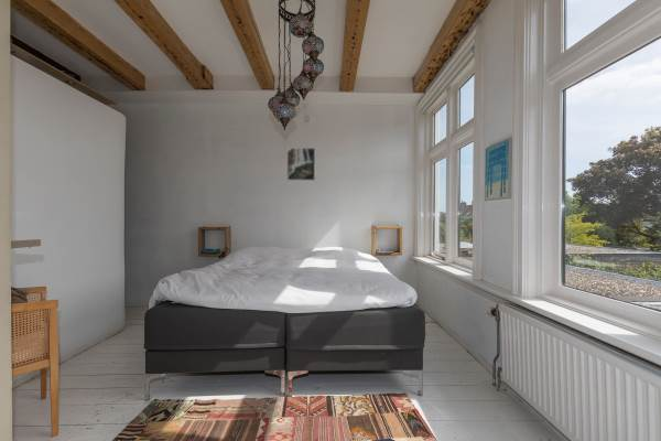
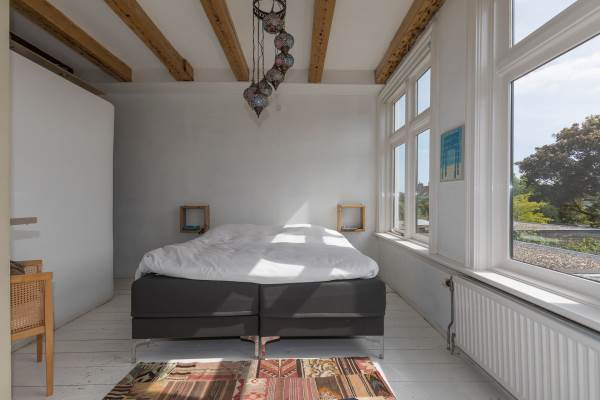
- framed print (301, 164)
